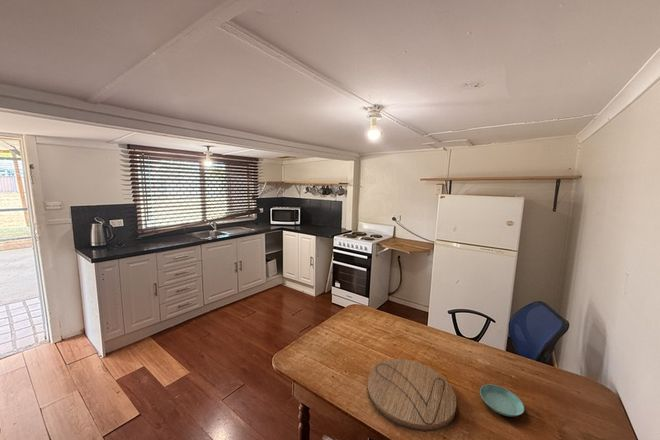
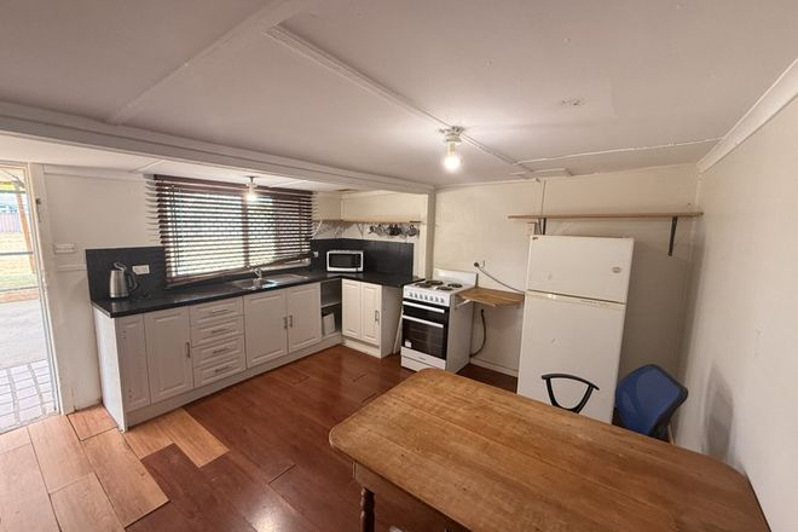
- cutting board (409, 389)
- saucer (500, 401)
